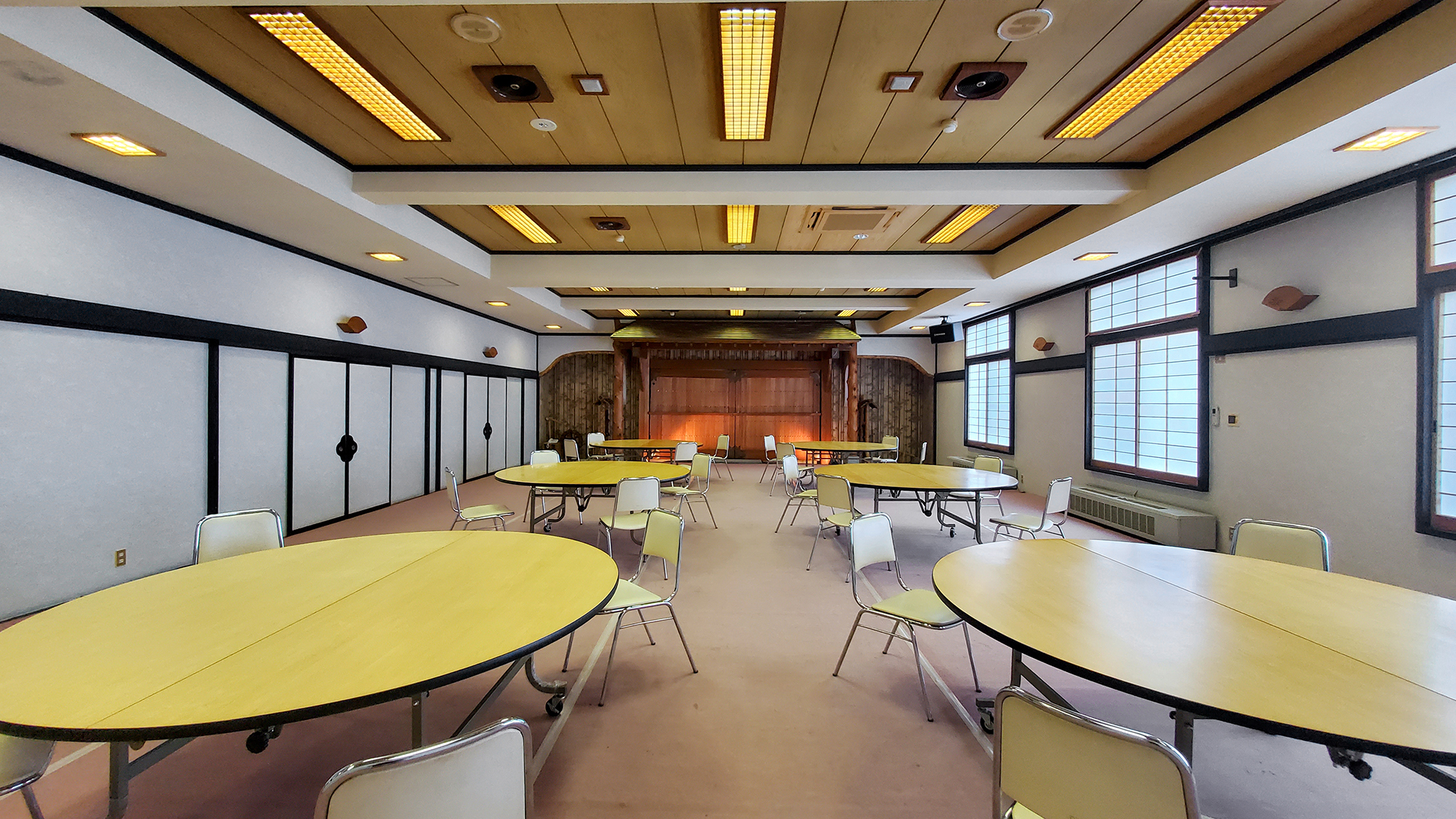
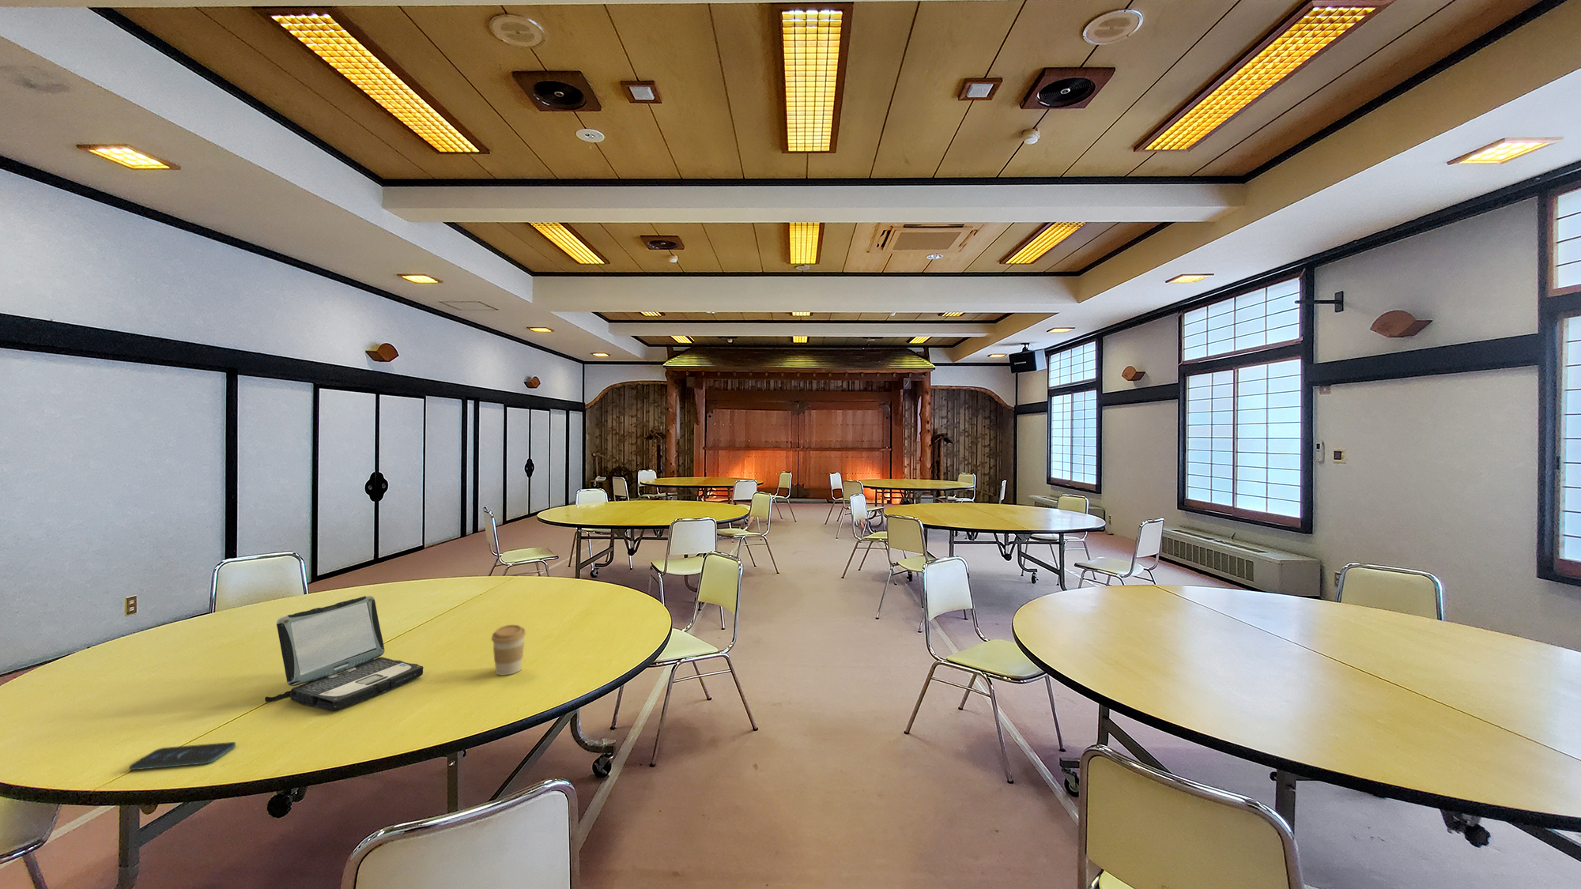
+ laptop (351, 648)
+ smartphone (185, 755)
+ coffee cup (508, 649)
